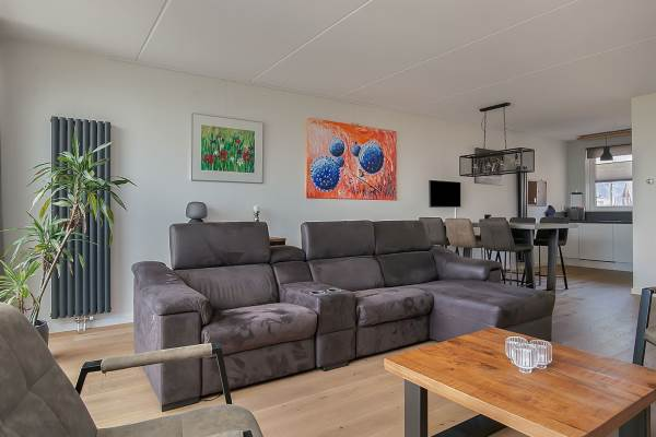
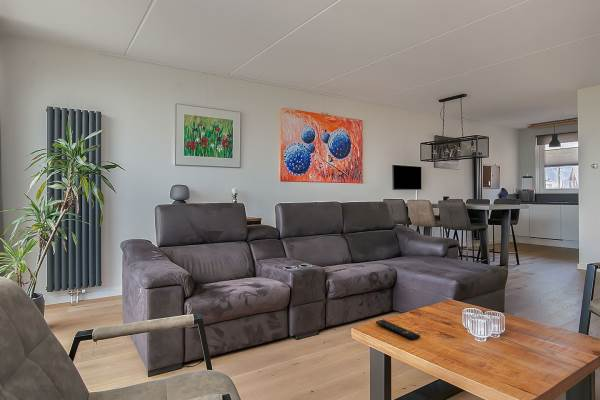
+ remote control (396, 329)
